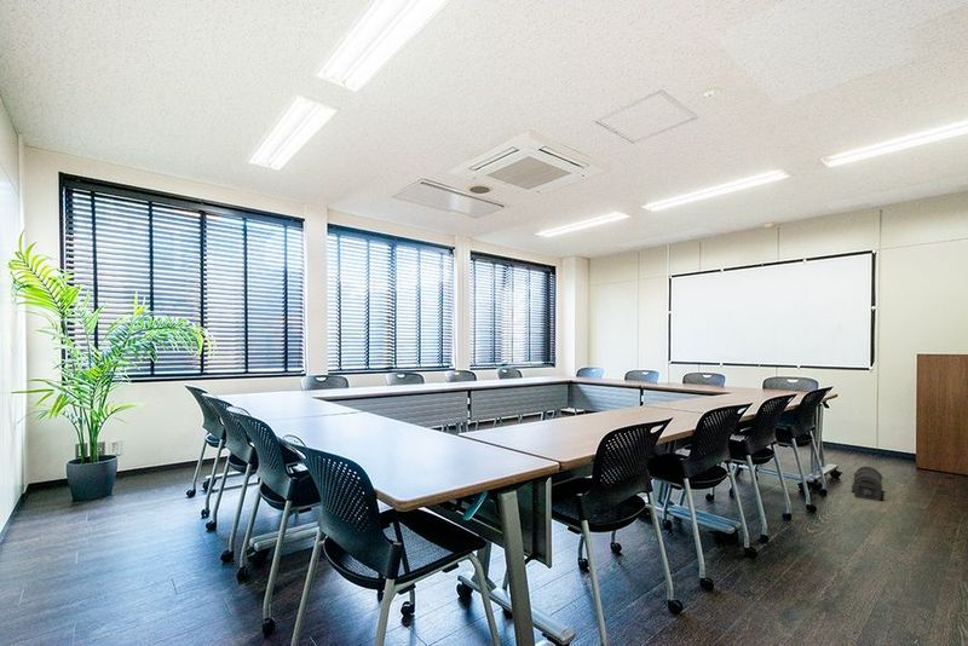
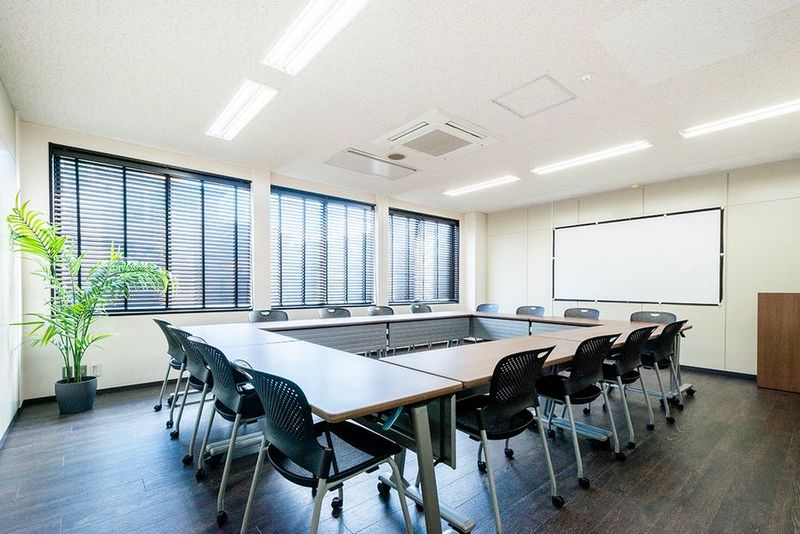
- treasure chest (866, 481)
